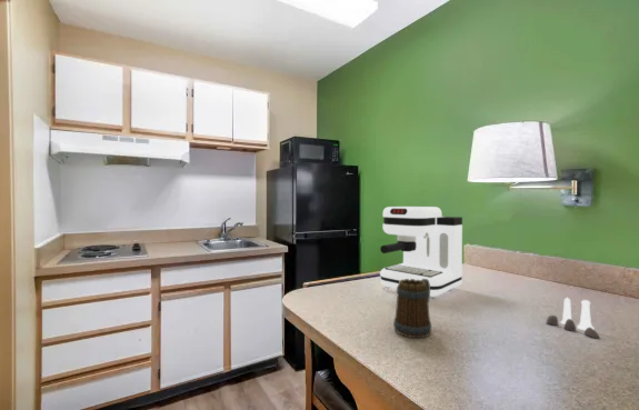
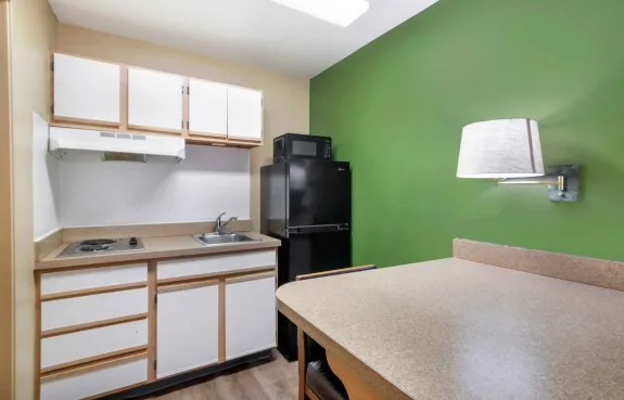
- mug (416, 304)
- salt and pepper shaker set (570, 313)
- coffee maker (418, 247)
